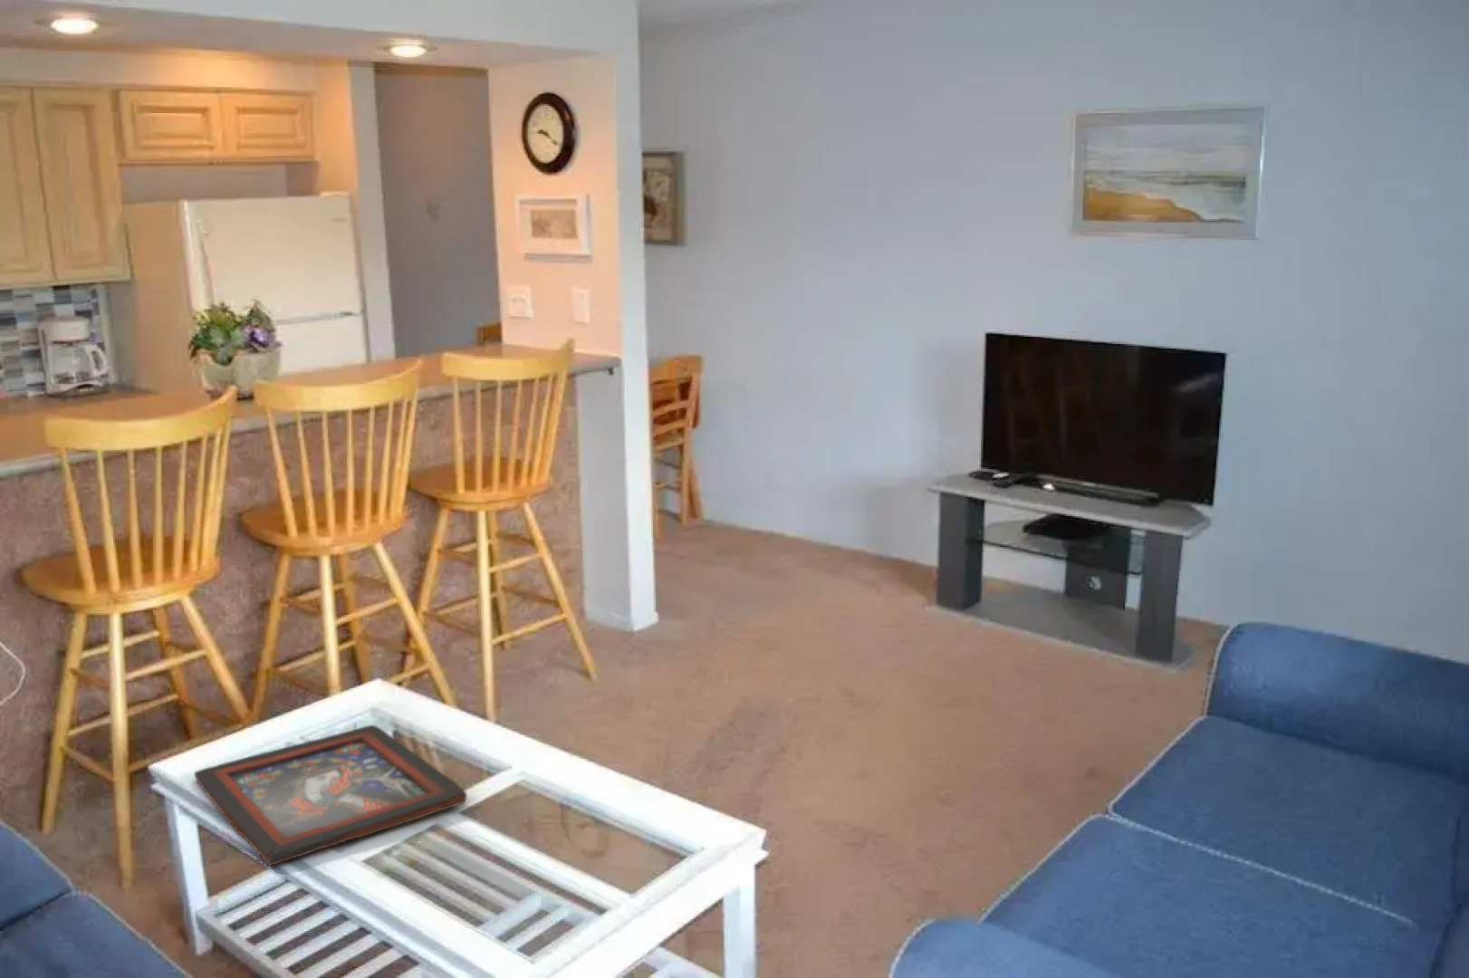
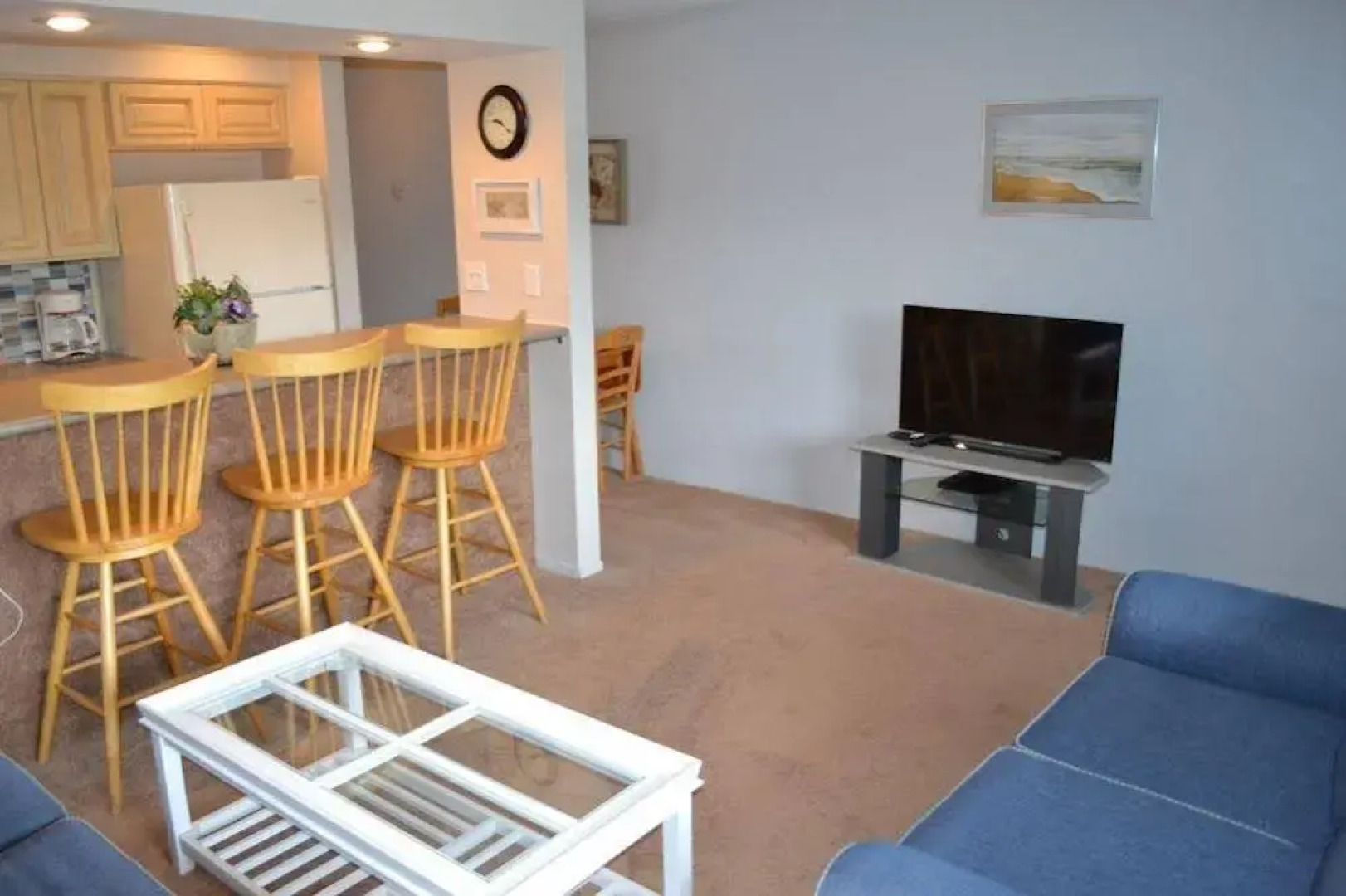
- decorative tray (327, 787)
